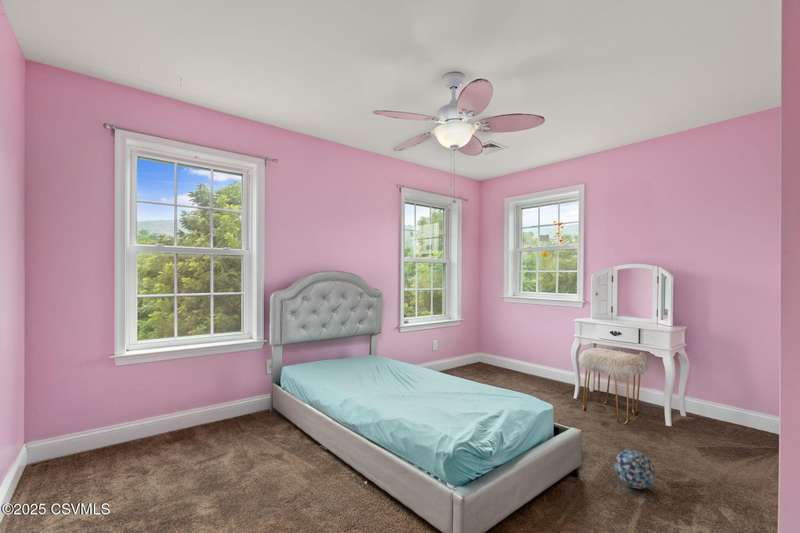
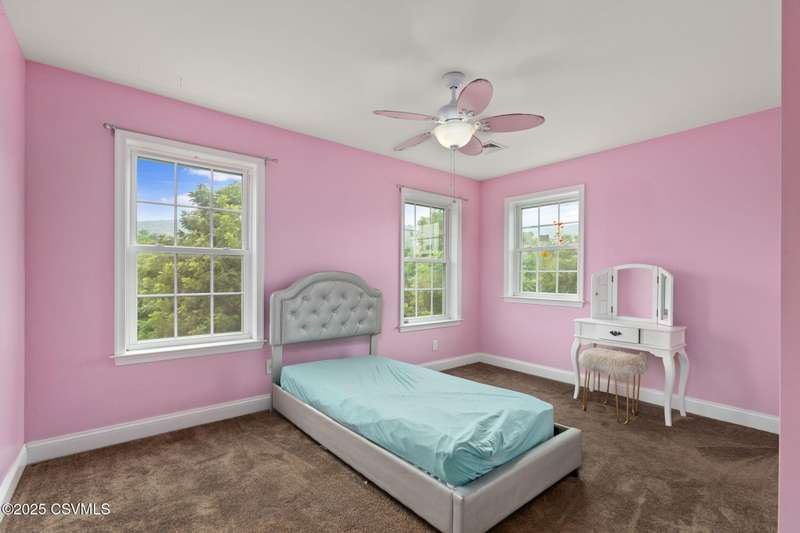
- decorative ball (634, 468)
